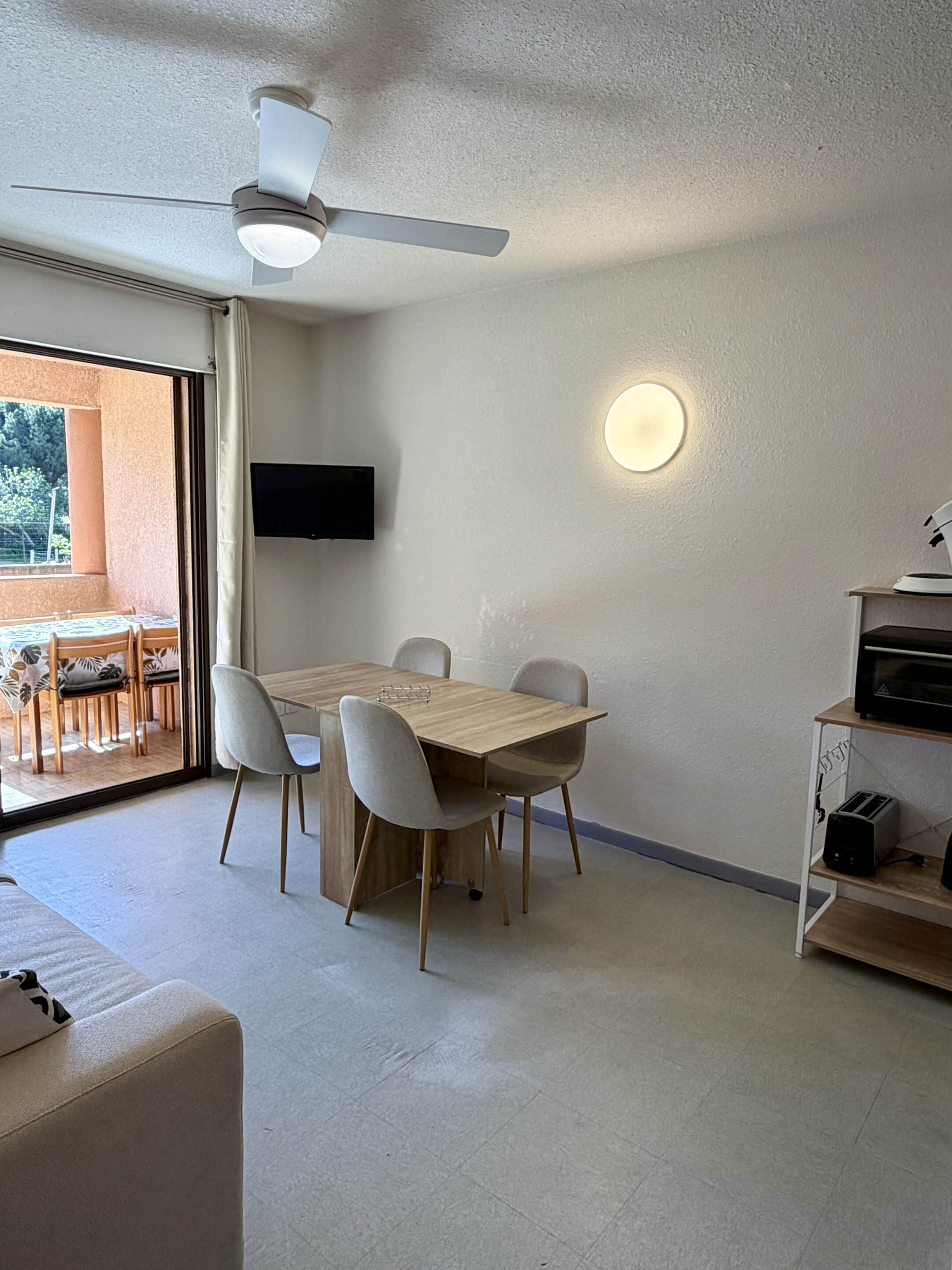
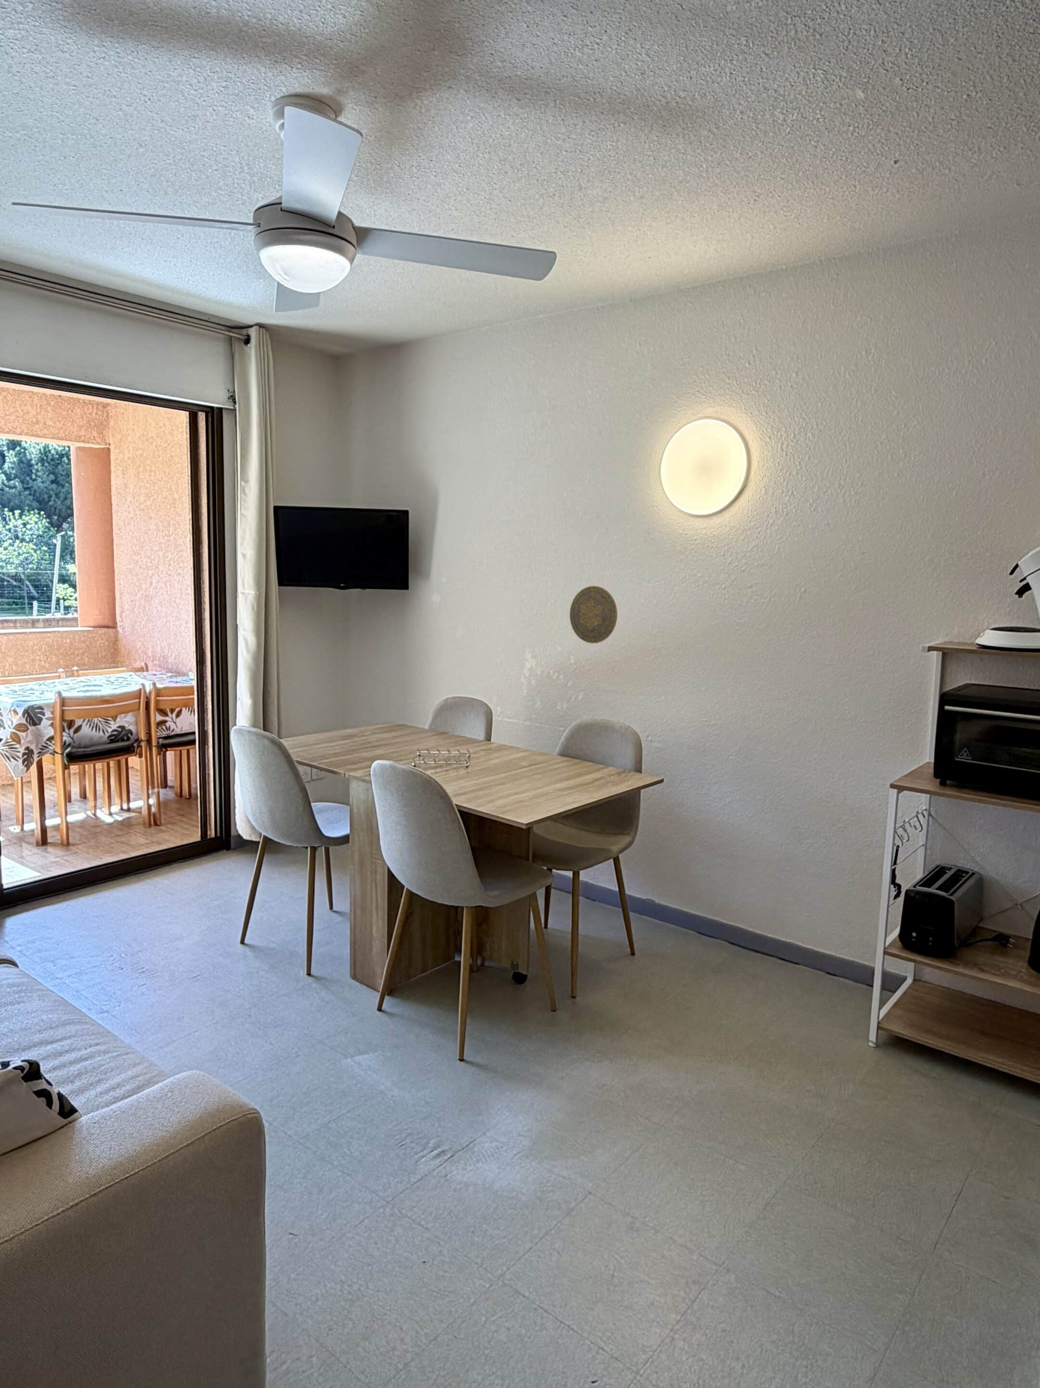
+ decorative plate (591, 614)
